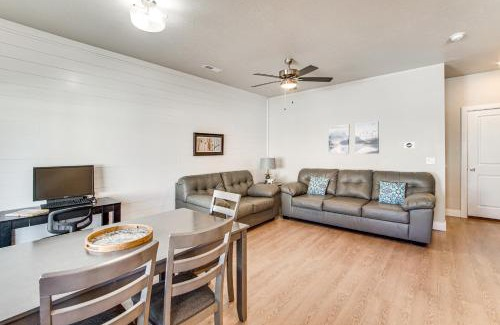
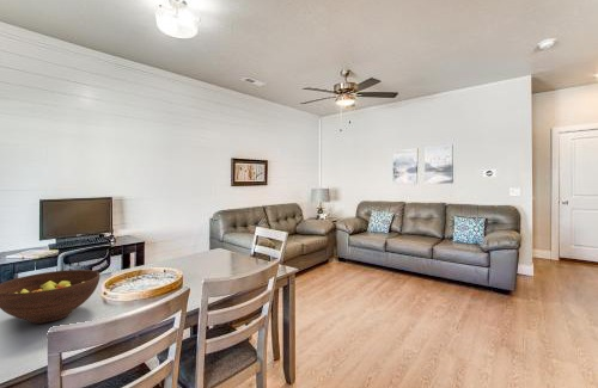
+ fruit bowl (50, 298)
